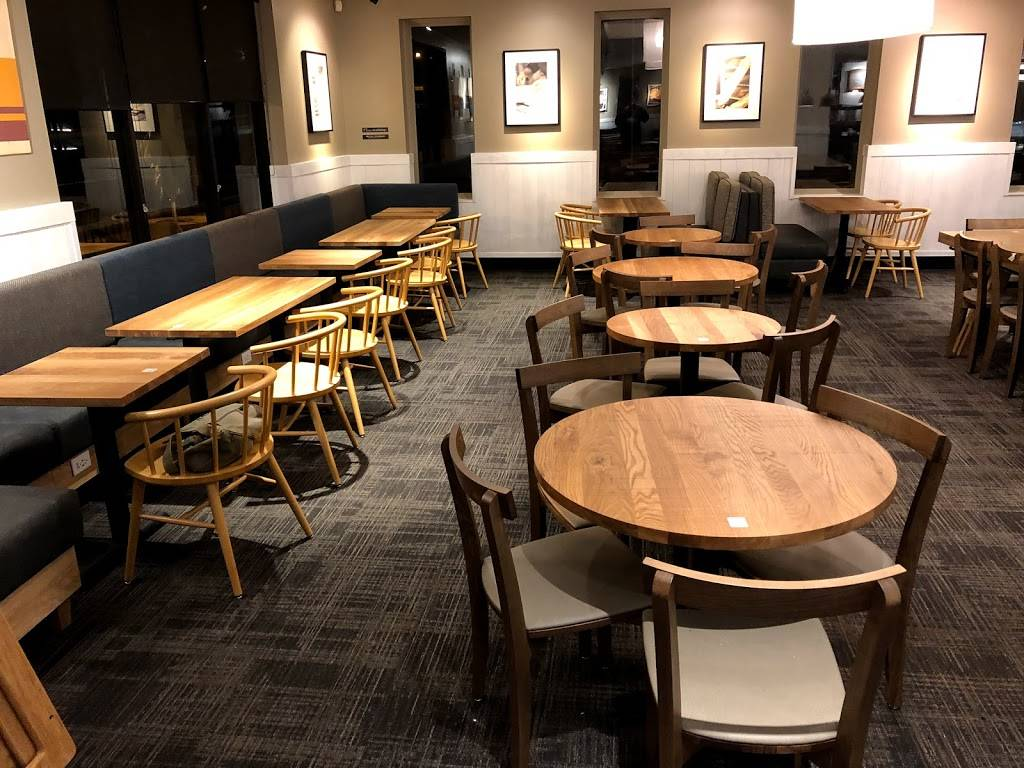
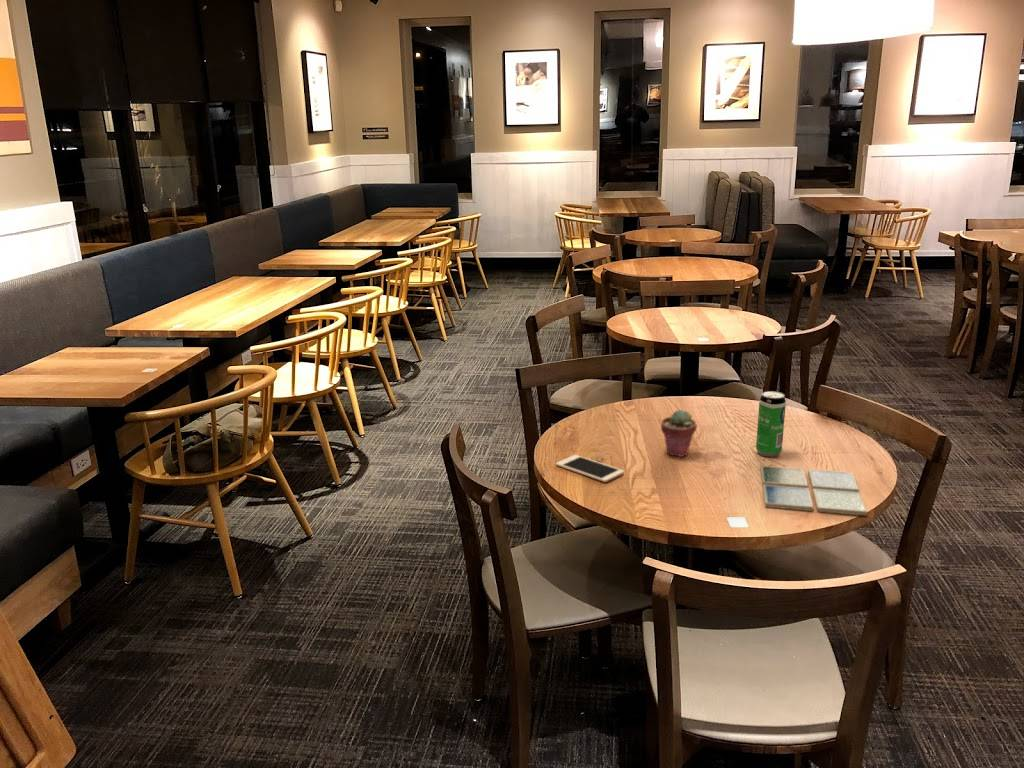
+ beverage can (770, 423)
+ drink coaster (812, 489)
+ cell phone (589, 468)
+ potted succulent (678, 431)
